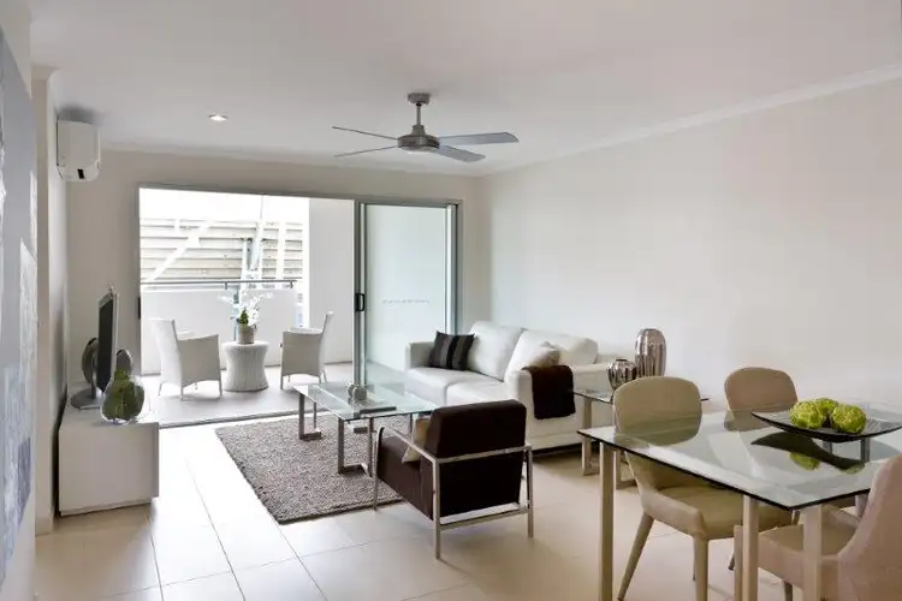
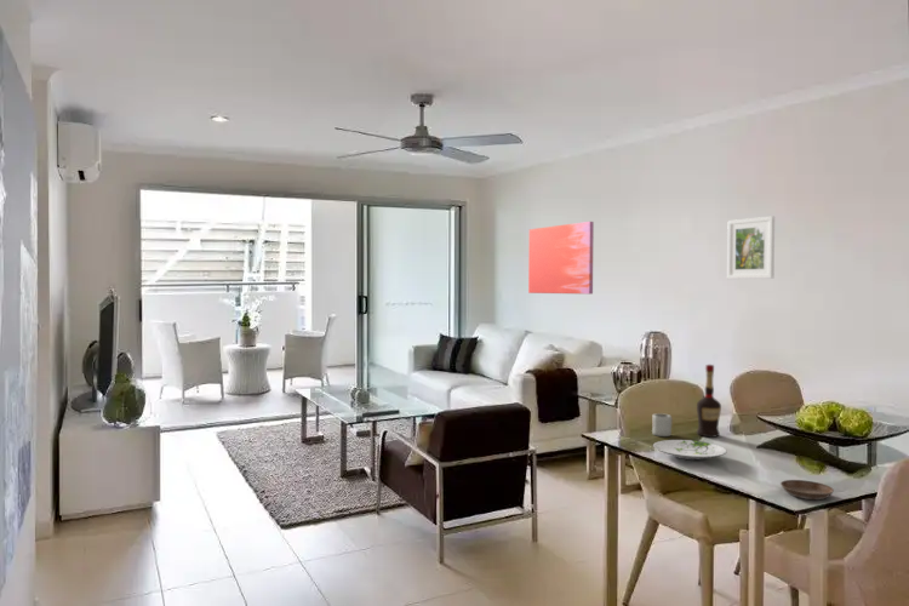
+ cup (663, 424)
+ liquor (708, 399)
+ plate (688, 452)
+ saucer (806, 490)
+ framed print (749, 248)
+ wall art (559, 259)
